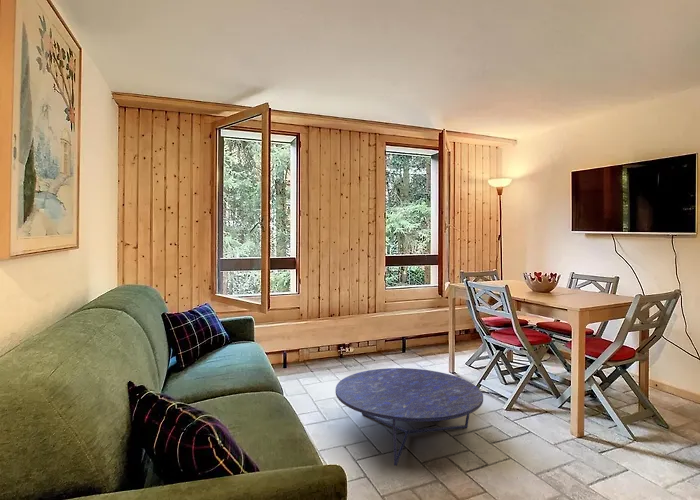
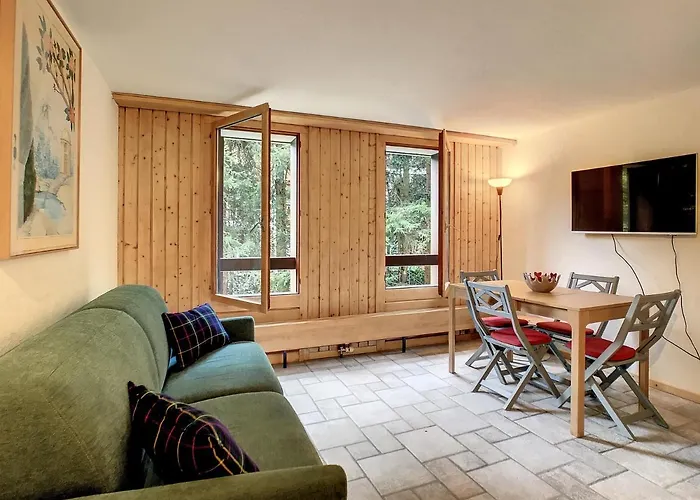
- nesting table (416, 404)
